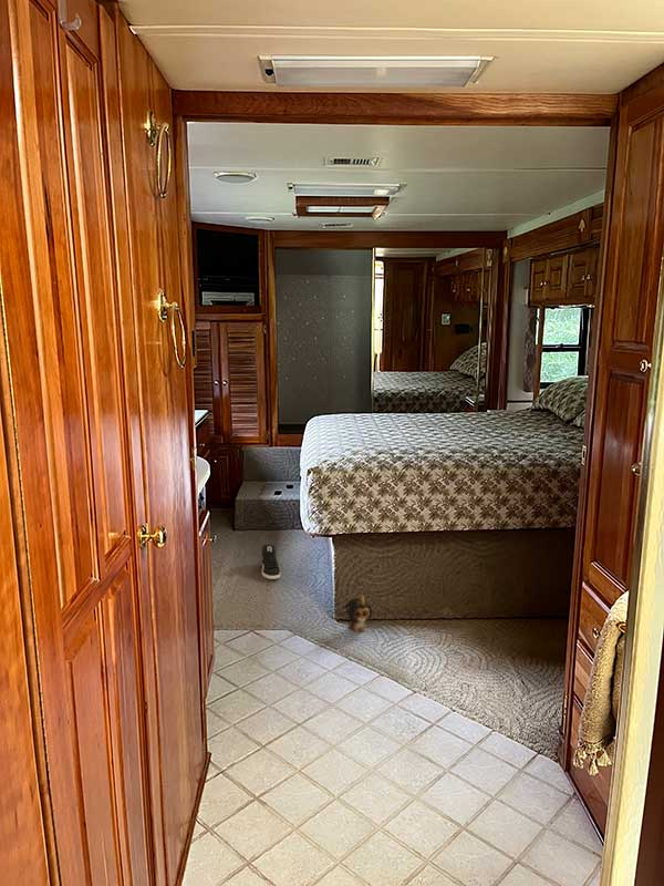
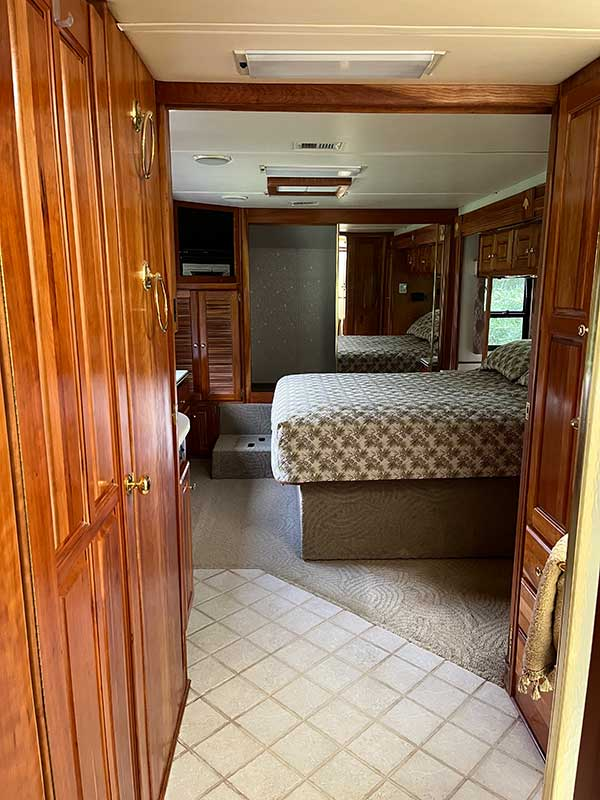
- sneaker (269, 558)
- plush toy (360, 610)
